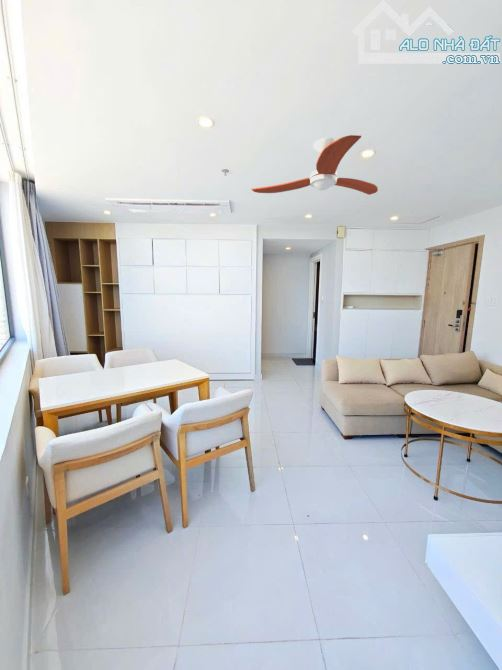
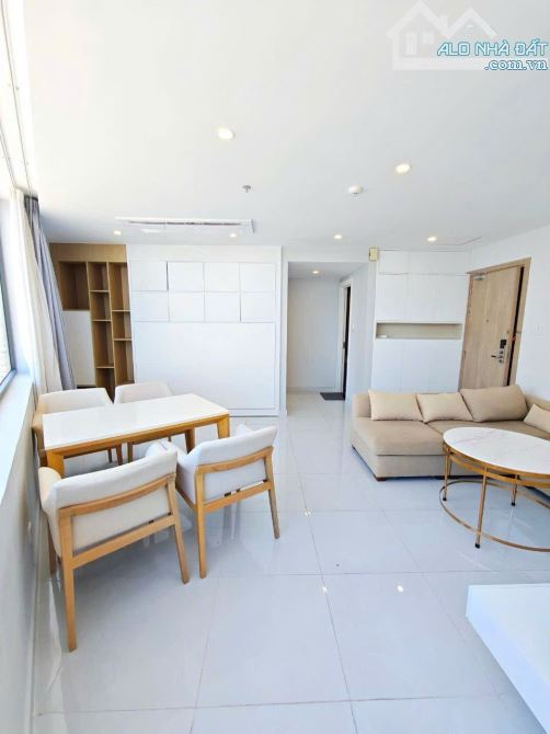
- ceiling fan (316, 163)
